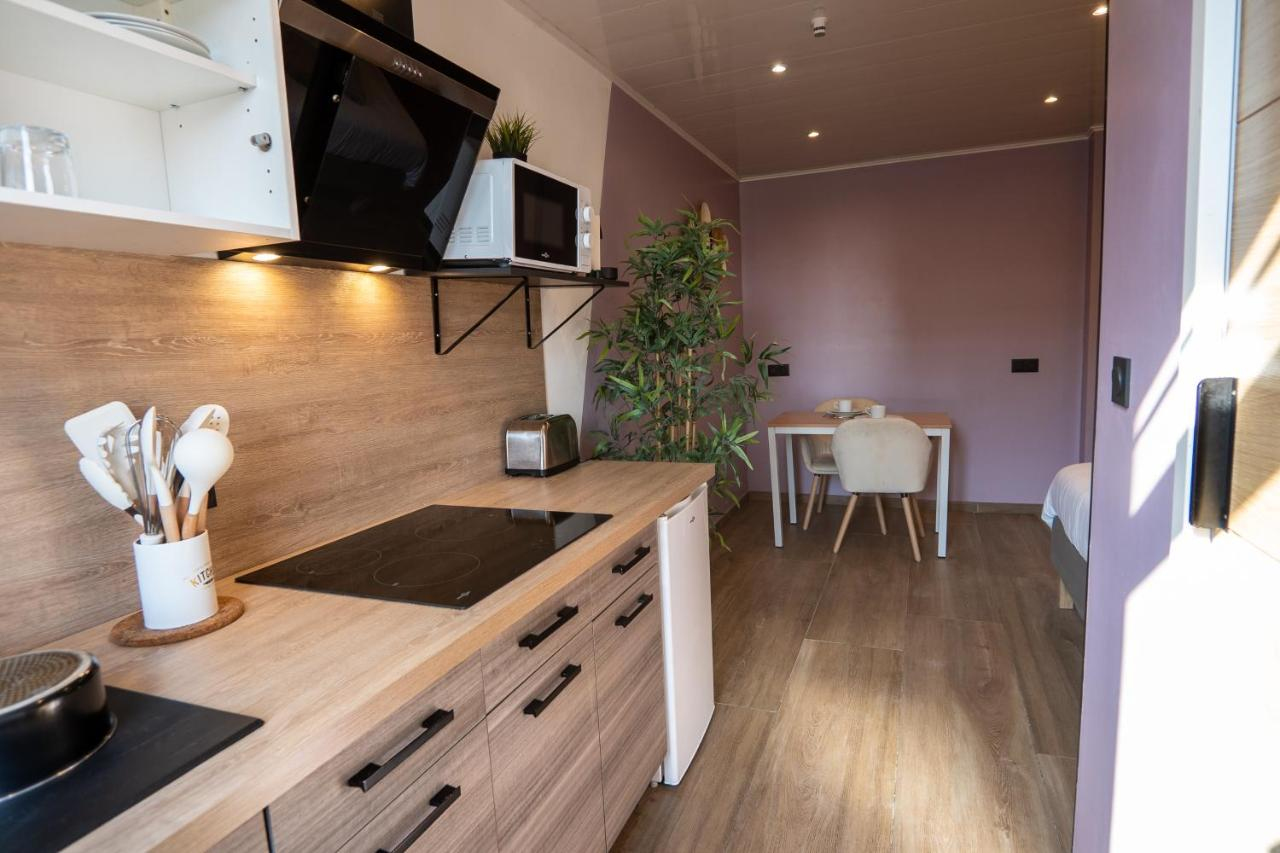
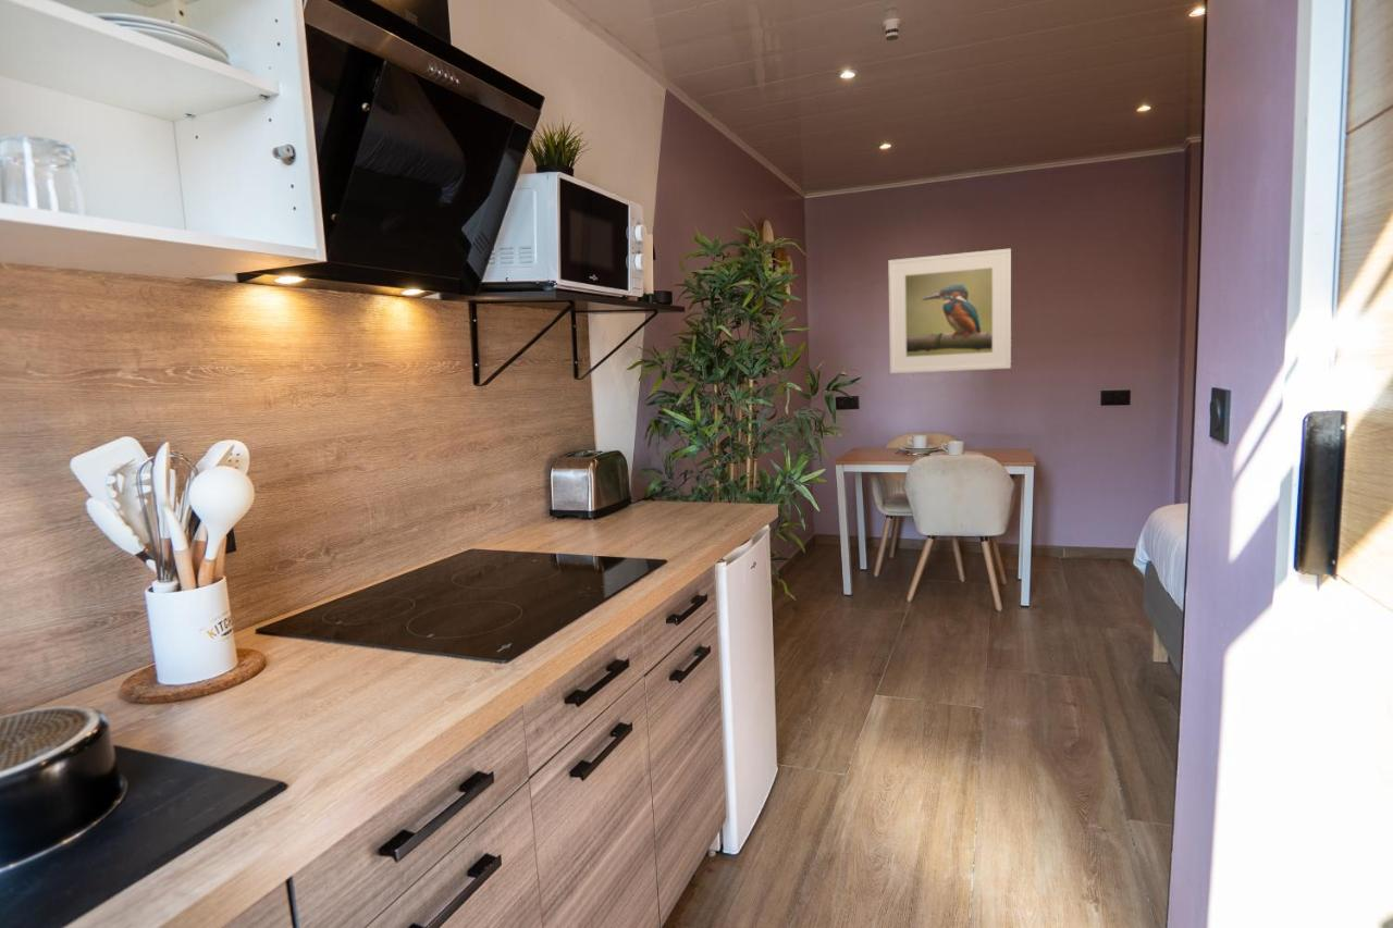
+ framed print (948, 313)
